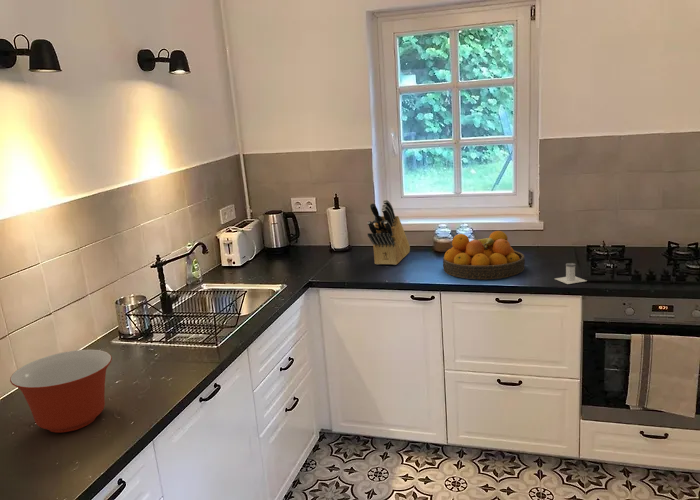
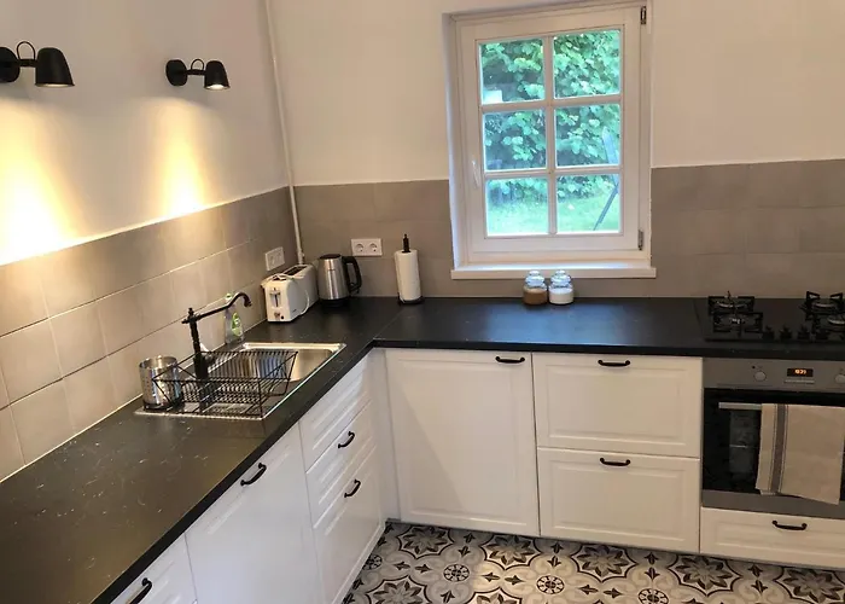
- knife block (388, 228)
- mixing bowl (67, 394)
- salt shaker (570, 272)
- fruit bowl (483, 251)
